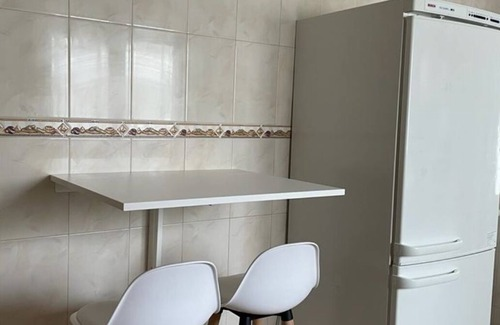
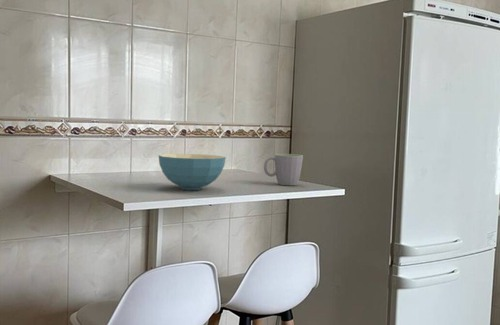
+ mug (283, 169)
+ cereal bowl (191, 172)
